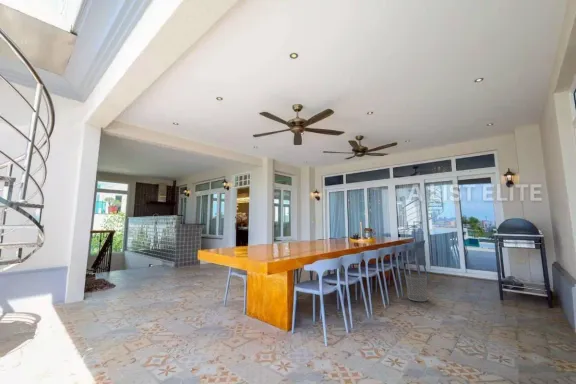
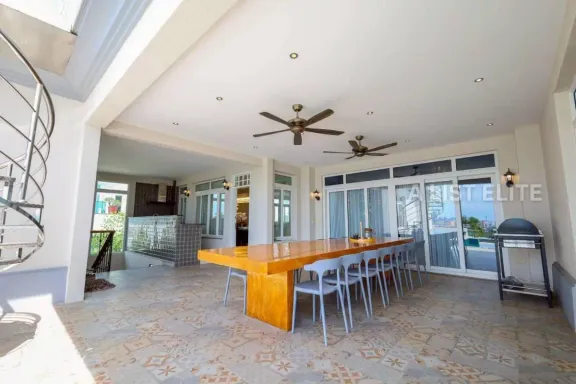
- waste bin (416, 287)
